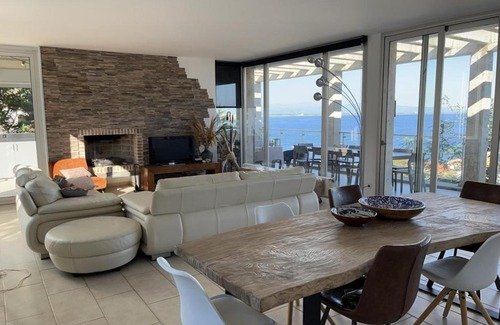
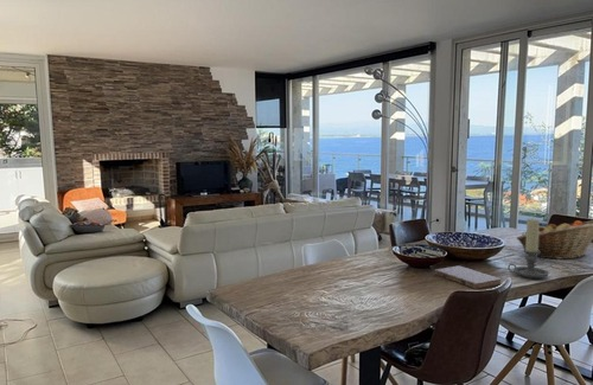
+ fruit basket (559, 236)
+ candle holder (528, 246)
+ book (466, 276)
